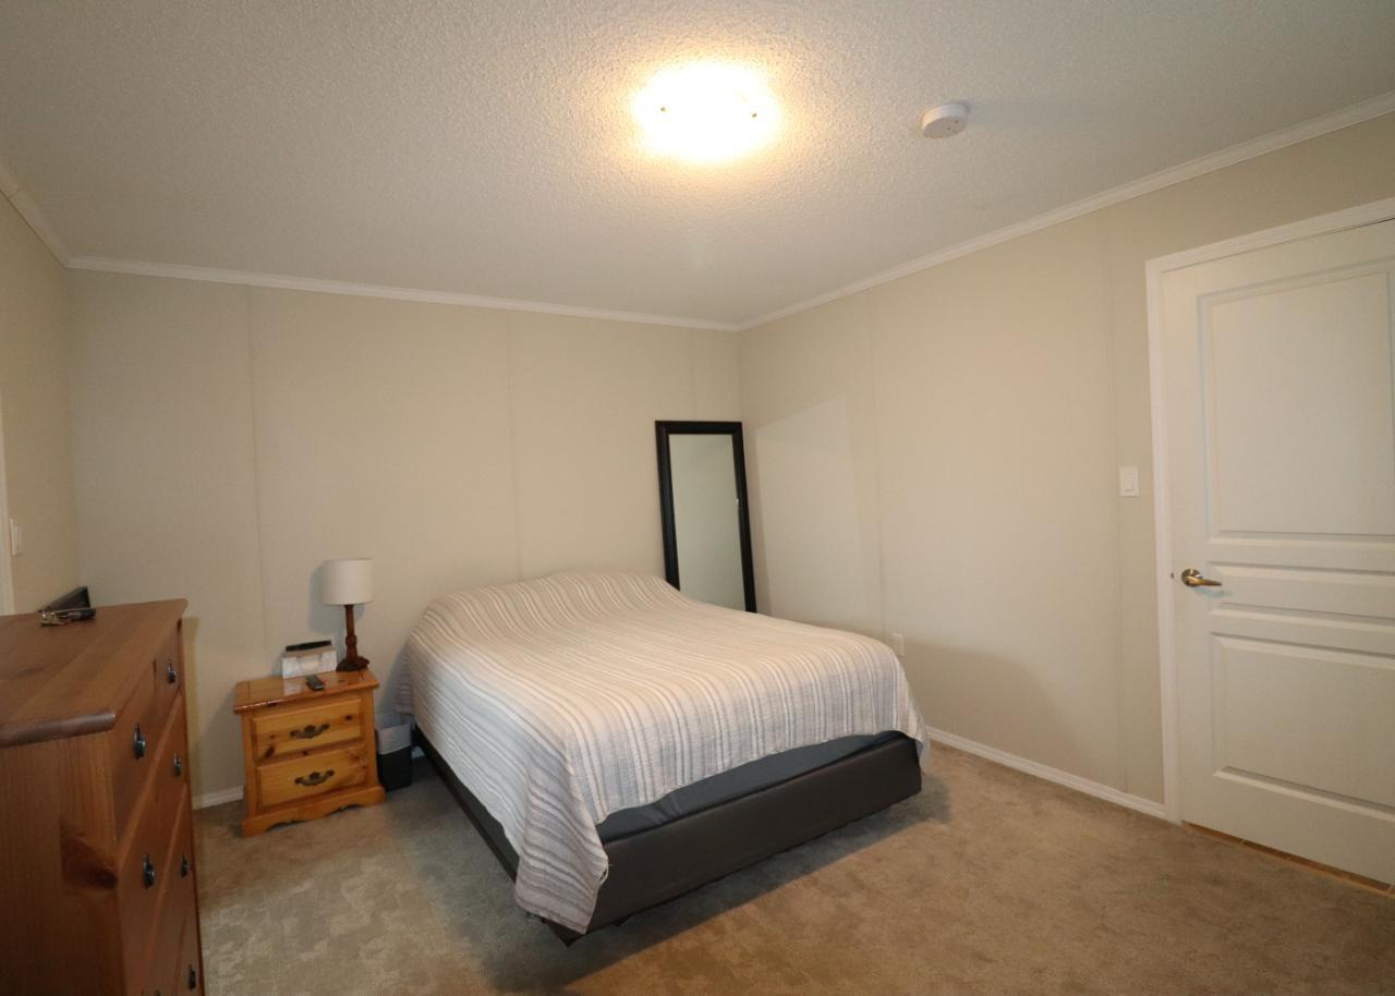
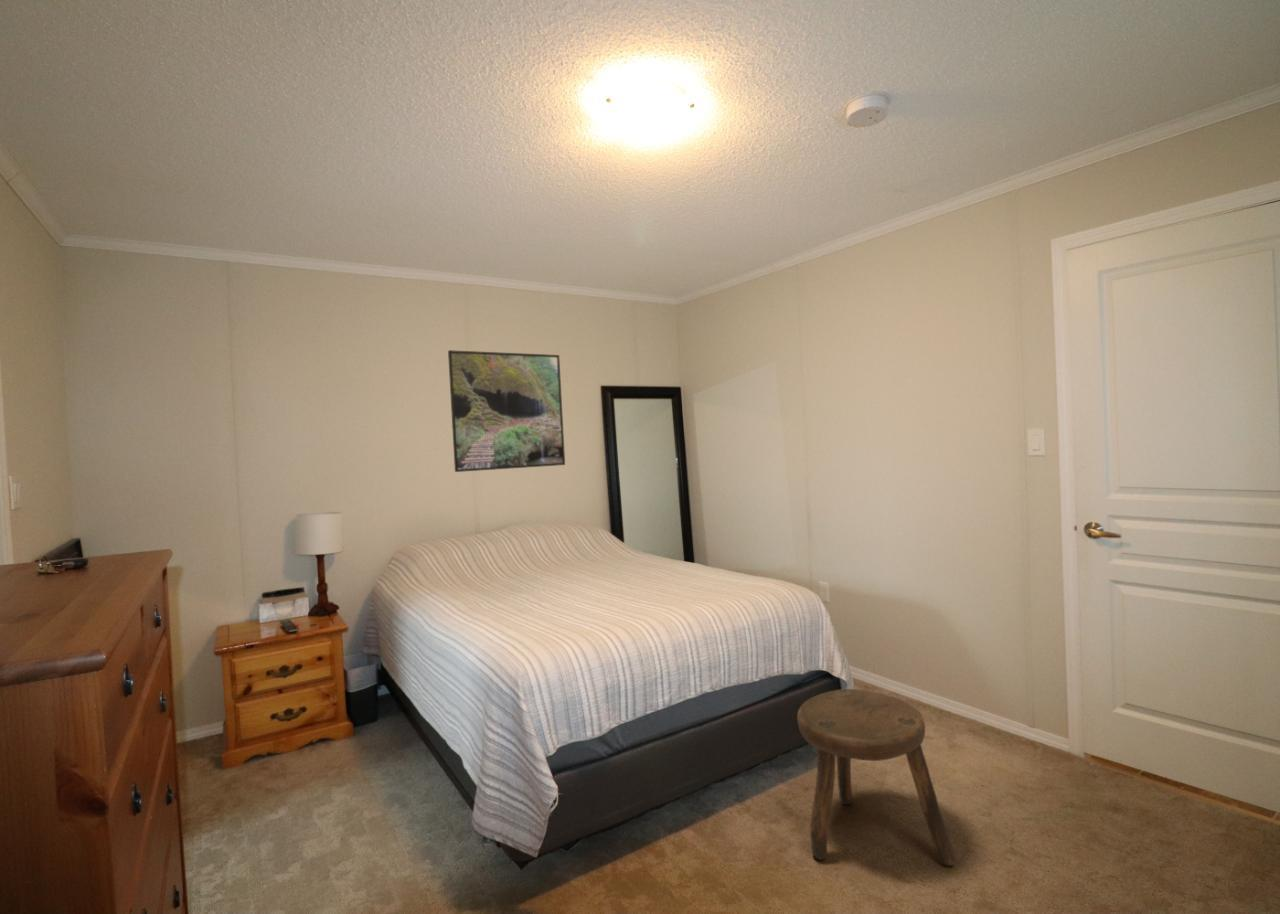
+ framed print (509, 410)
+ stool (872, 760)
